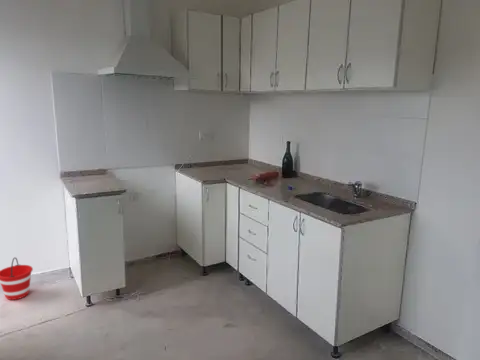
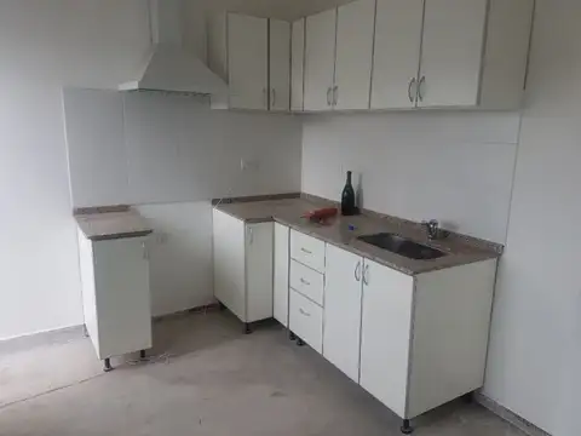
- bucket (15, 277)
